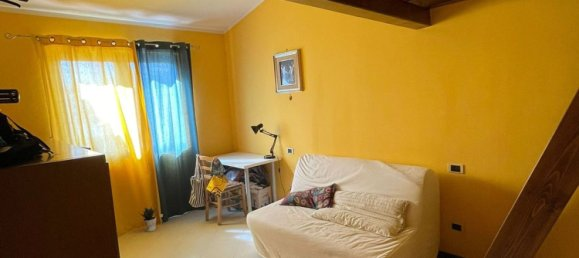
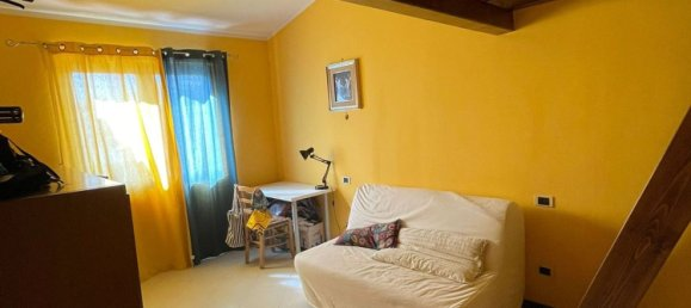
- potted plant (148, 217)
